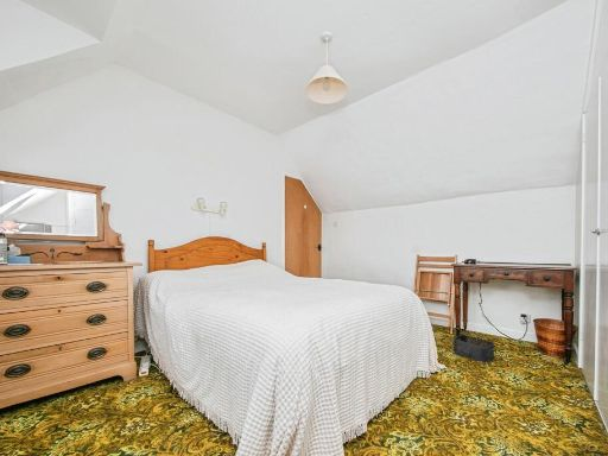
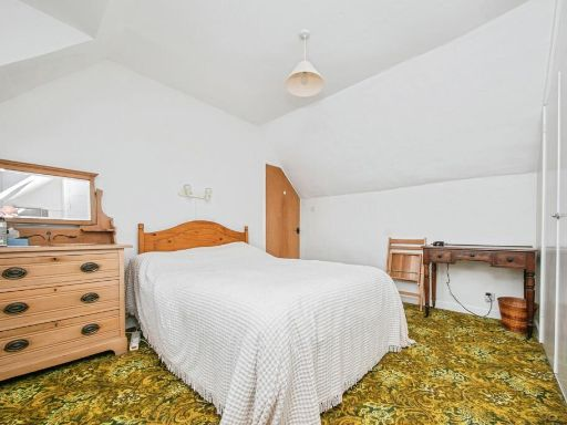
- storage bin (473, 347)
